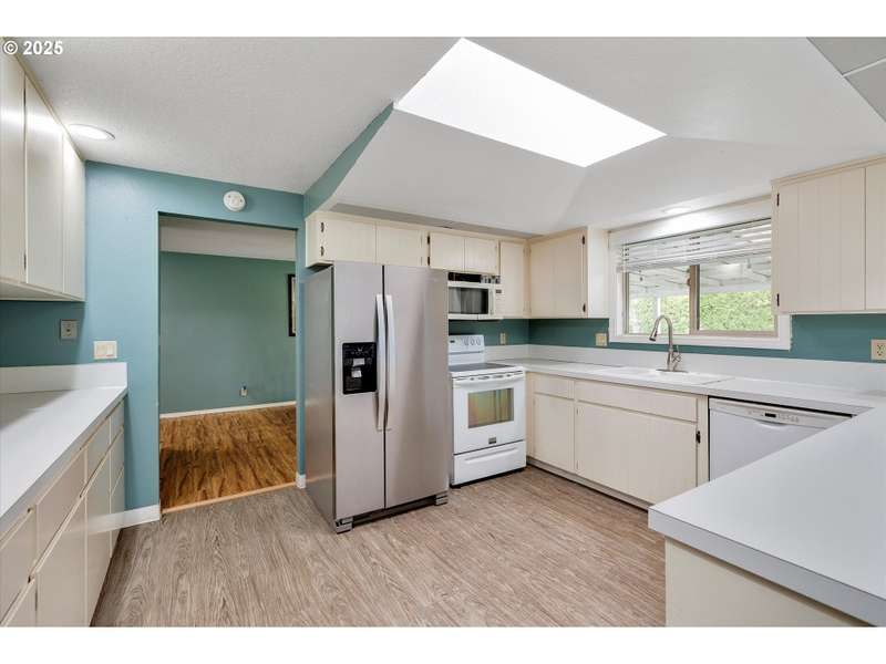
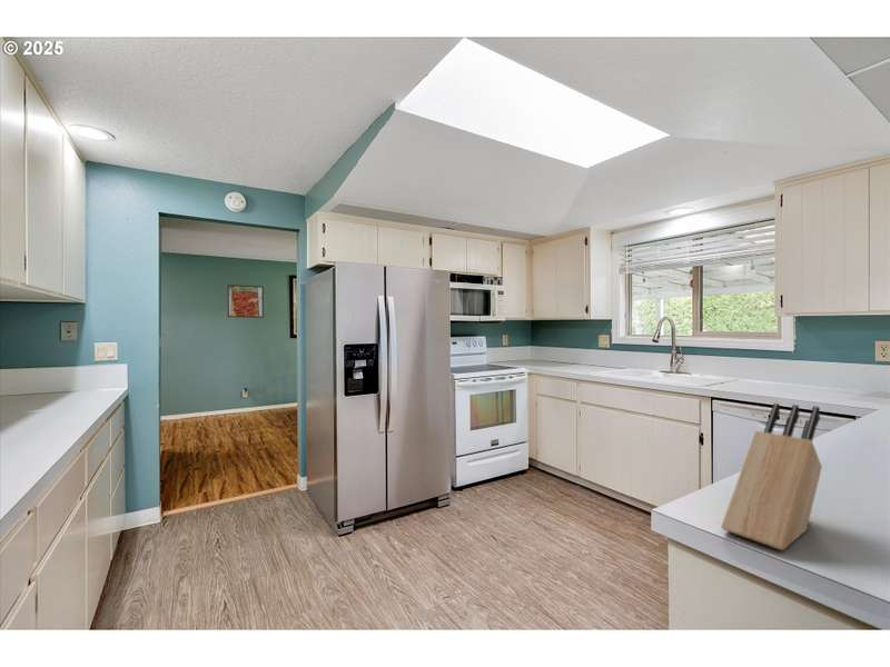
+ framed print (245, 301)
+ knife block (777, 465)
